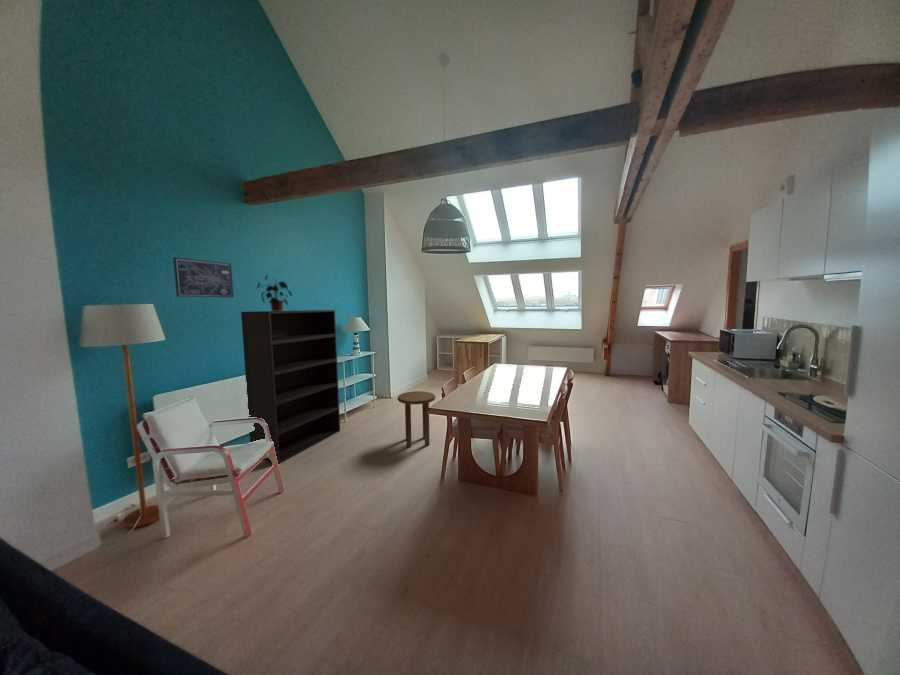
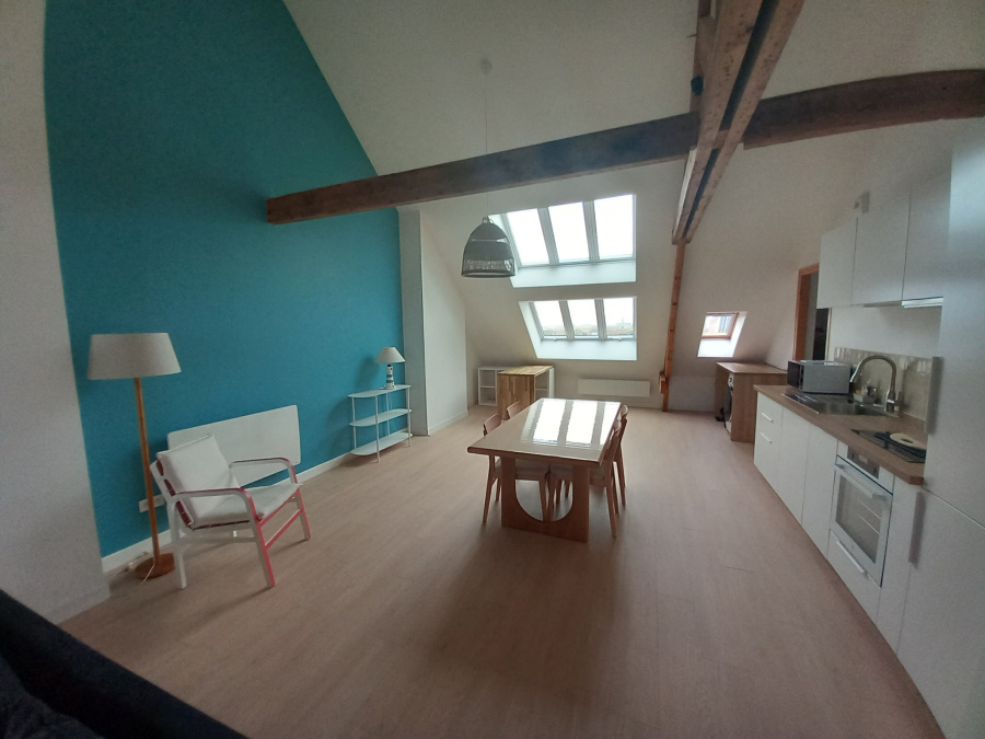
- bookshelf (296, 378)
- potted plant (273, 293)
- side table (423, 419)
- wall art (205, 278)
